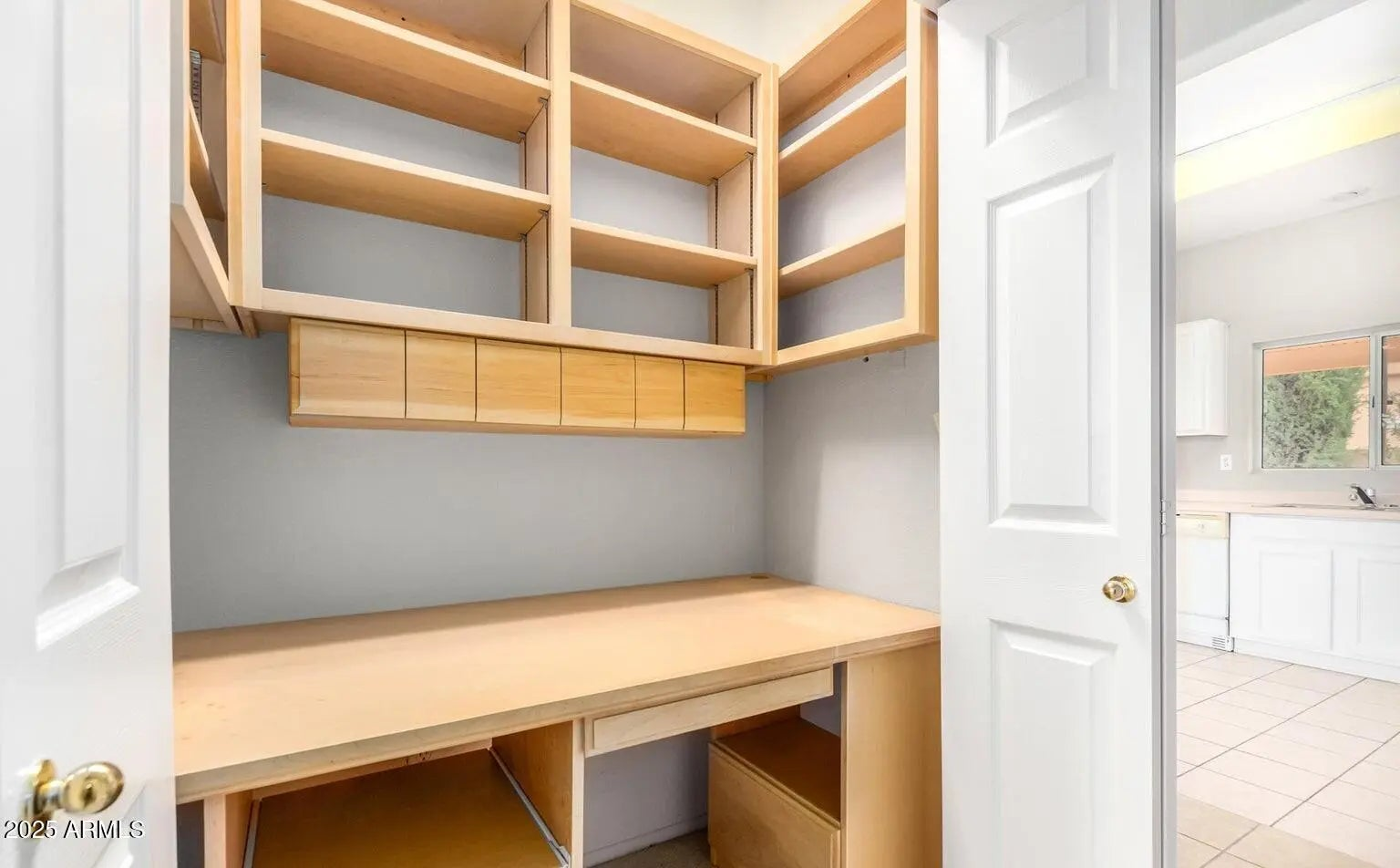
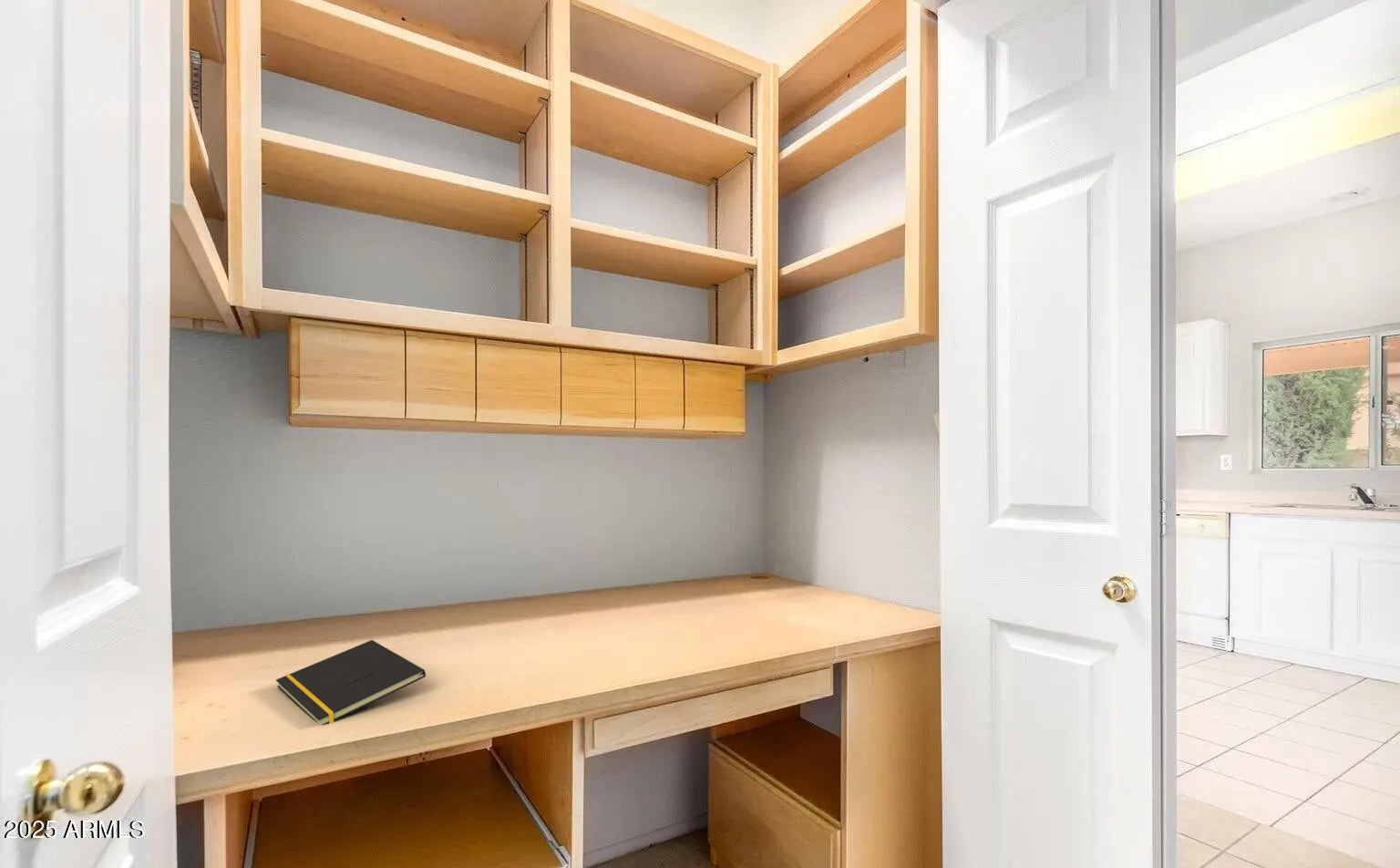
+ notepad (349, 678)
